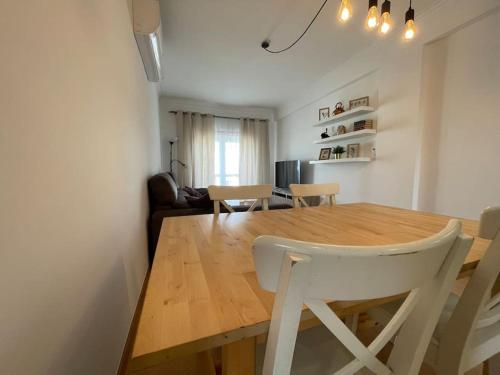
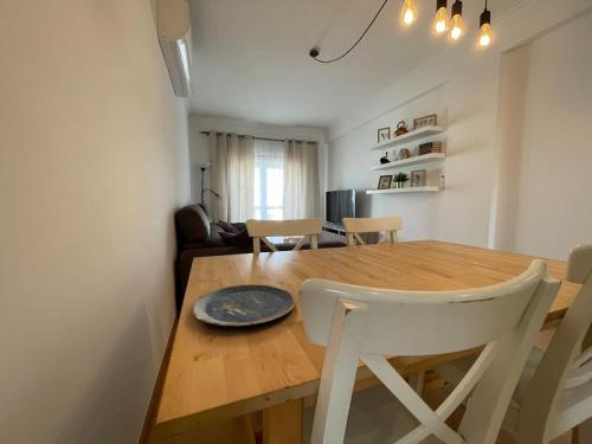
+ plate (245, 302)
